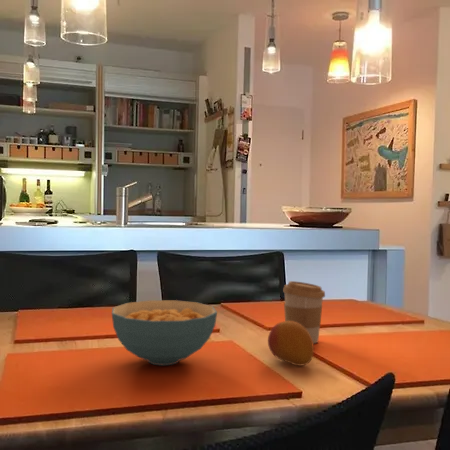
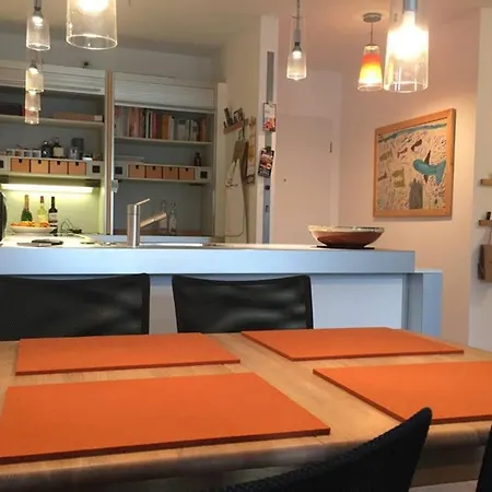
- fruit (291, 342)
- coffee cup (303, 311)
- cereal bowl (163, 335)
